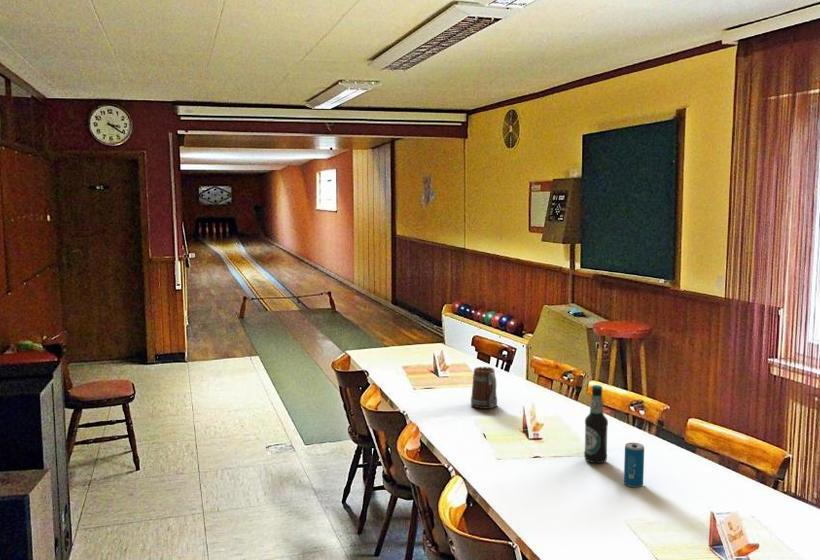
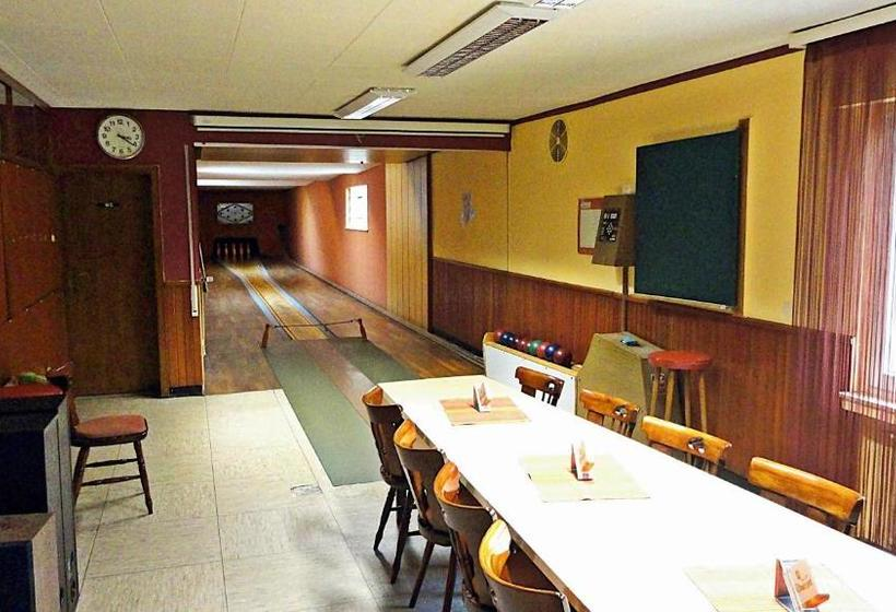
- beer mug (486, 388)
- bottle (596, 423)
- beverage can (634, 464)
